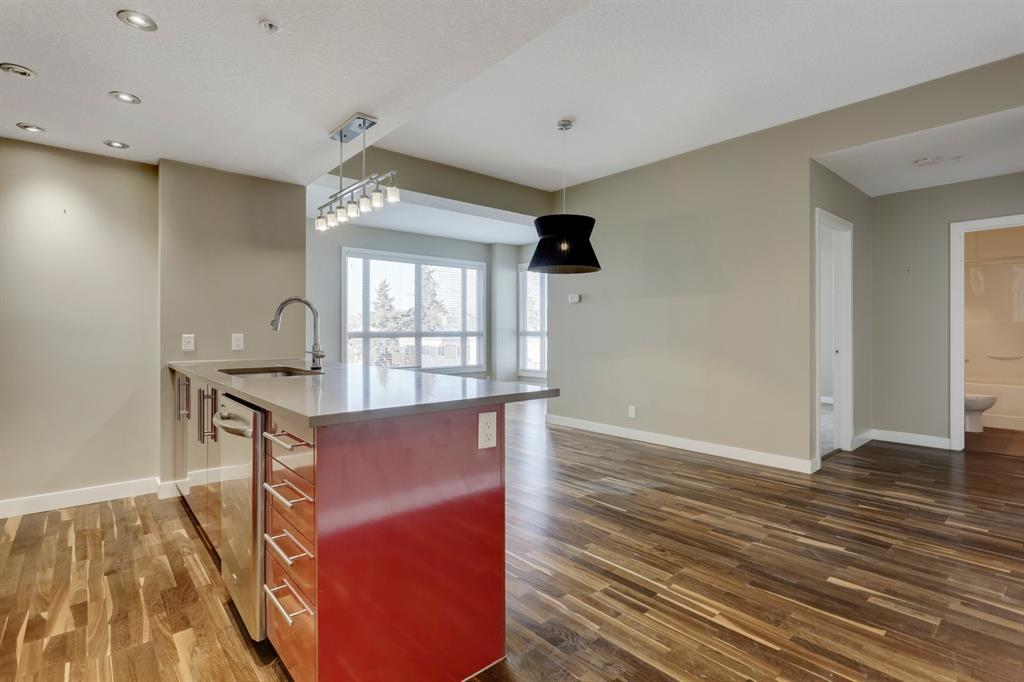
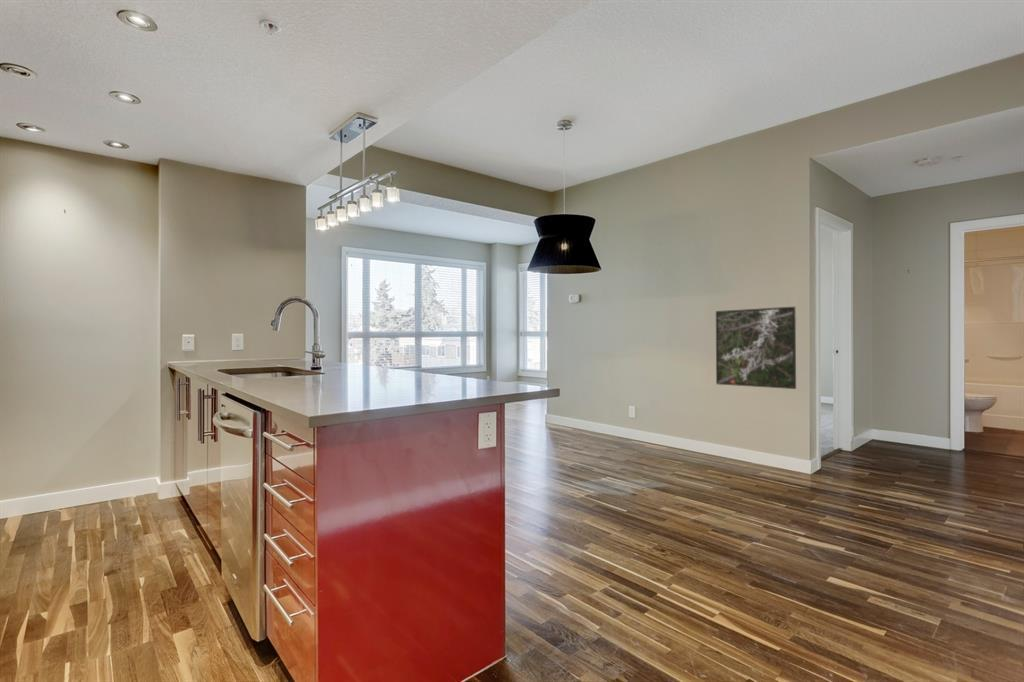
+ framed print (753, 347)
